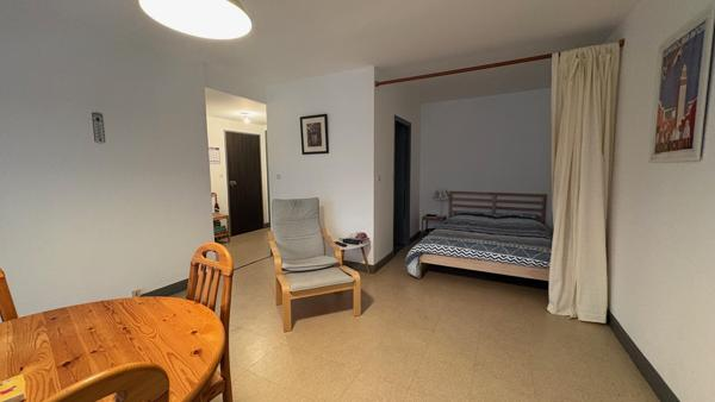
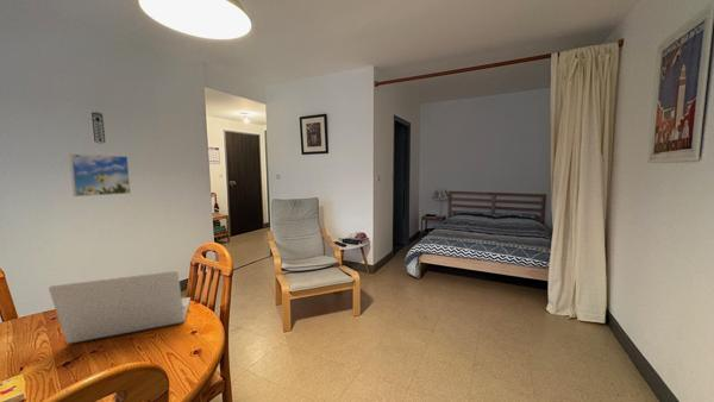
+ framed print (101, 175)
+ laptop (133, 294)
